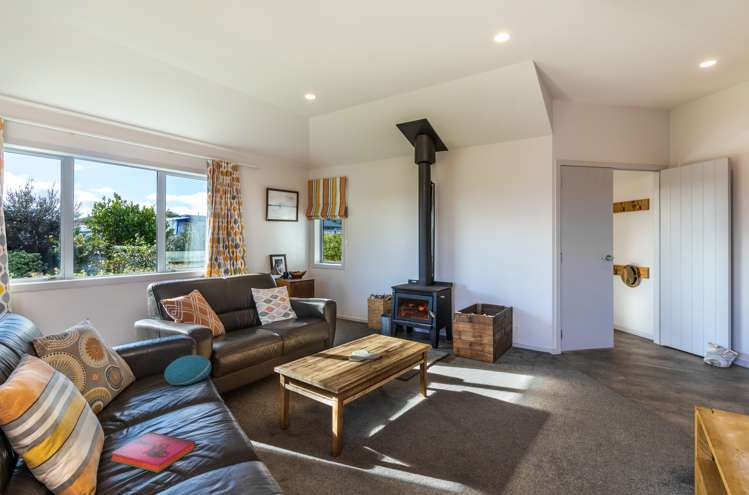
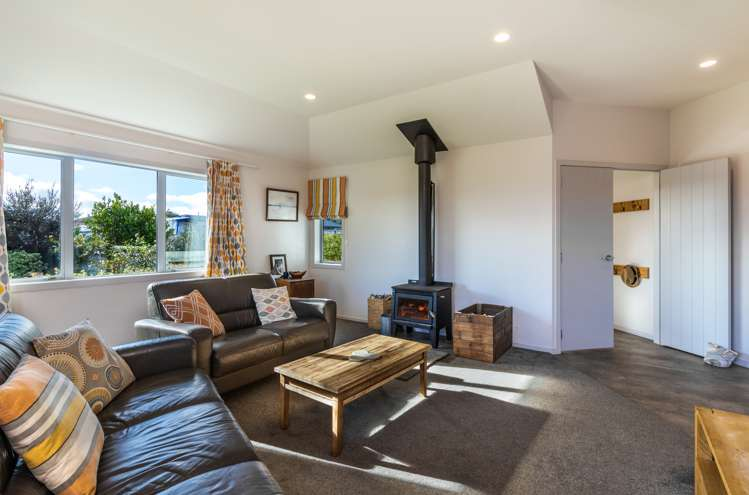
- cushion (188, 369)
- hardback book (154, 450)
